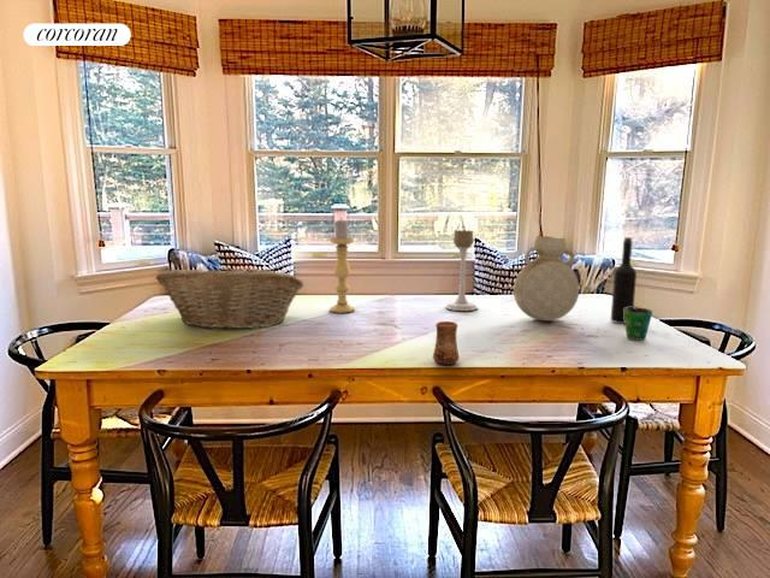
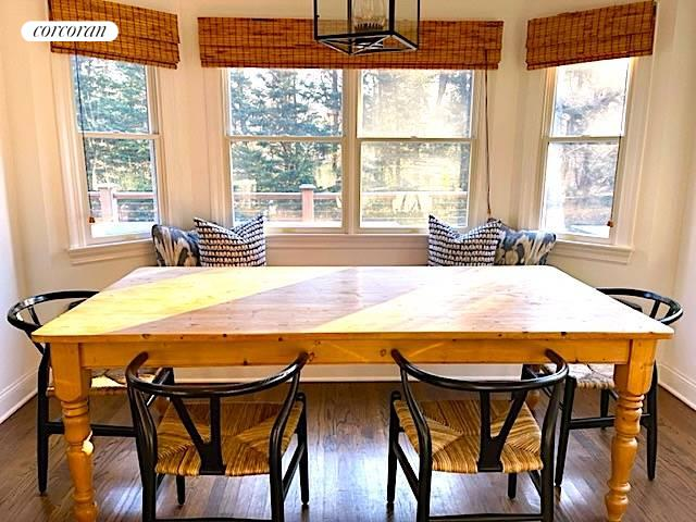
- vase (546, 278)
- fruit basket (231, 291)
- candle holder (342, 264)
- cup (635, 323)
- candle holder (462, 270)
- cup (445, 342)
- wine bottle (624, 279)
